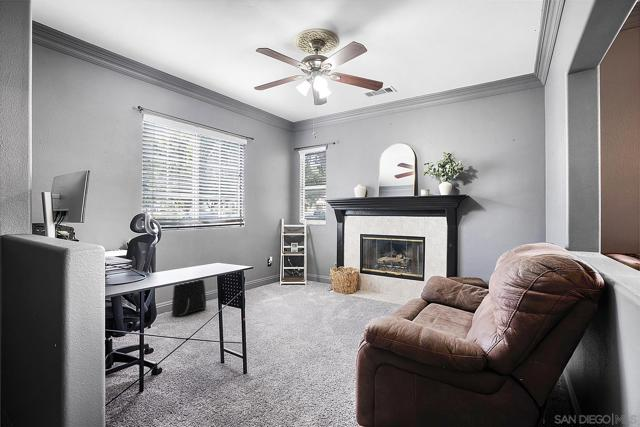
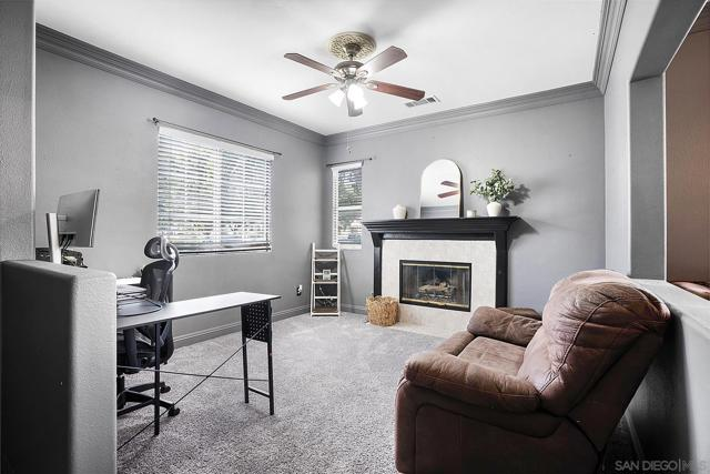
- backpack (187, 290)
